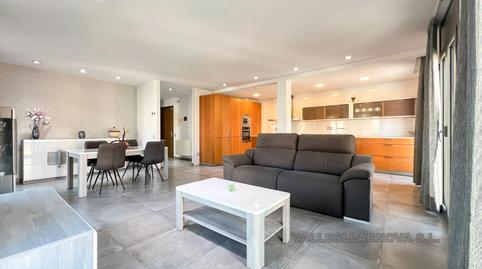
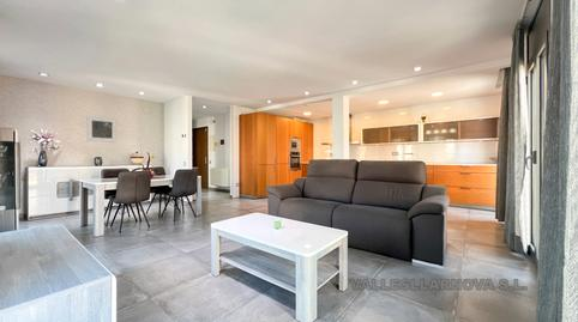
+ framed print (102, 129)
